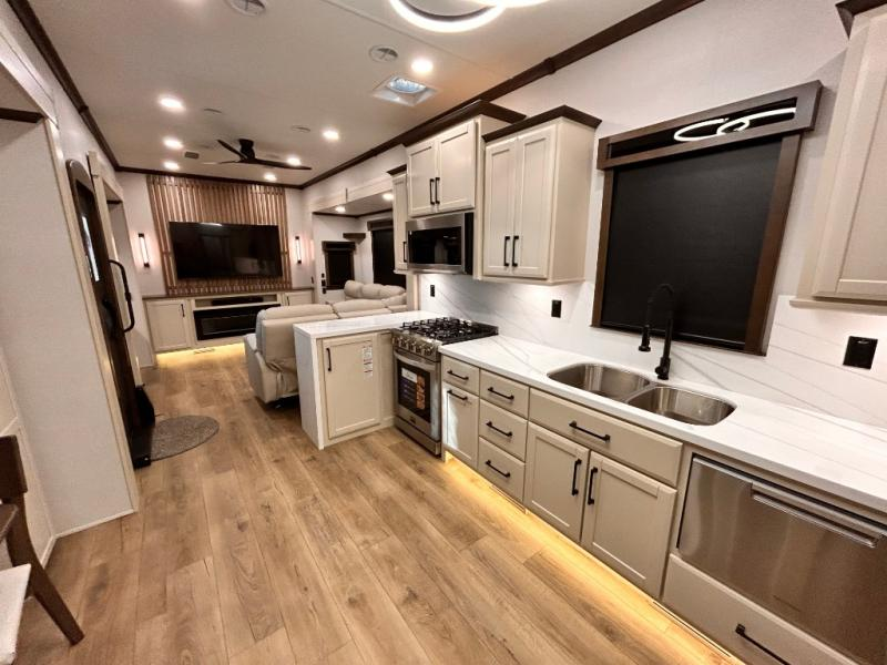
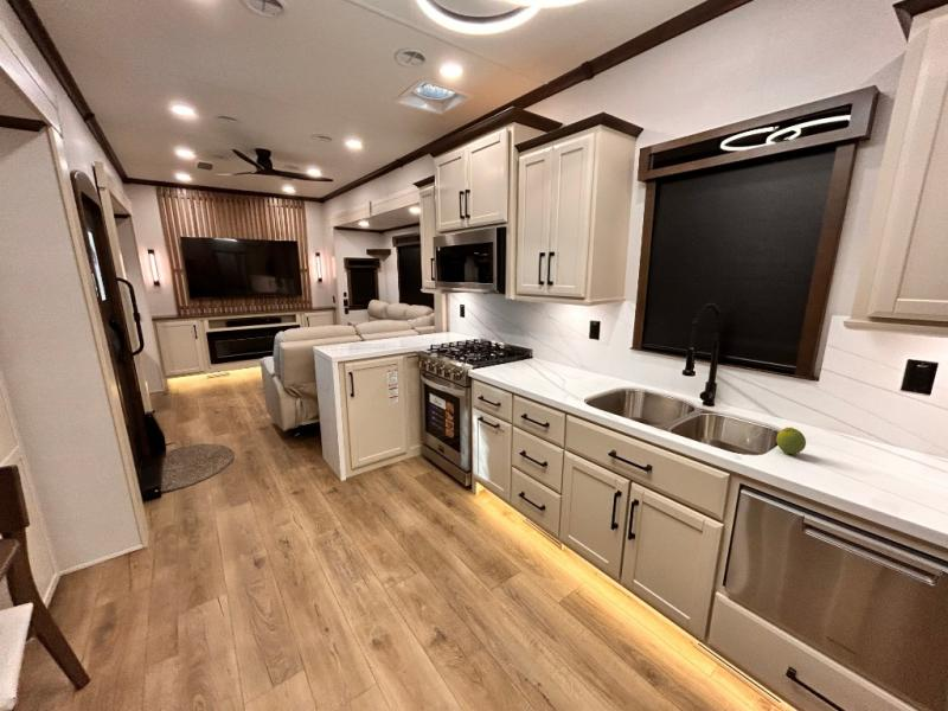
+ fruit (790, 440)
